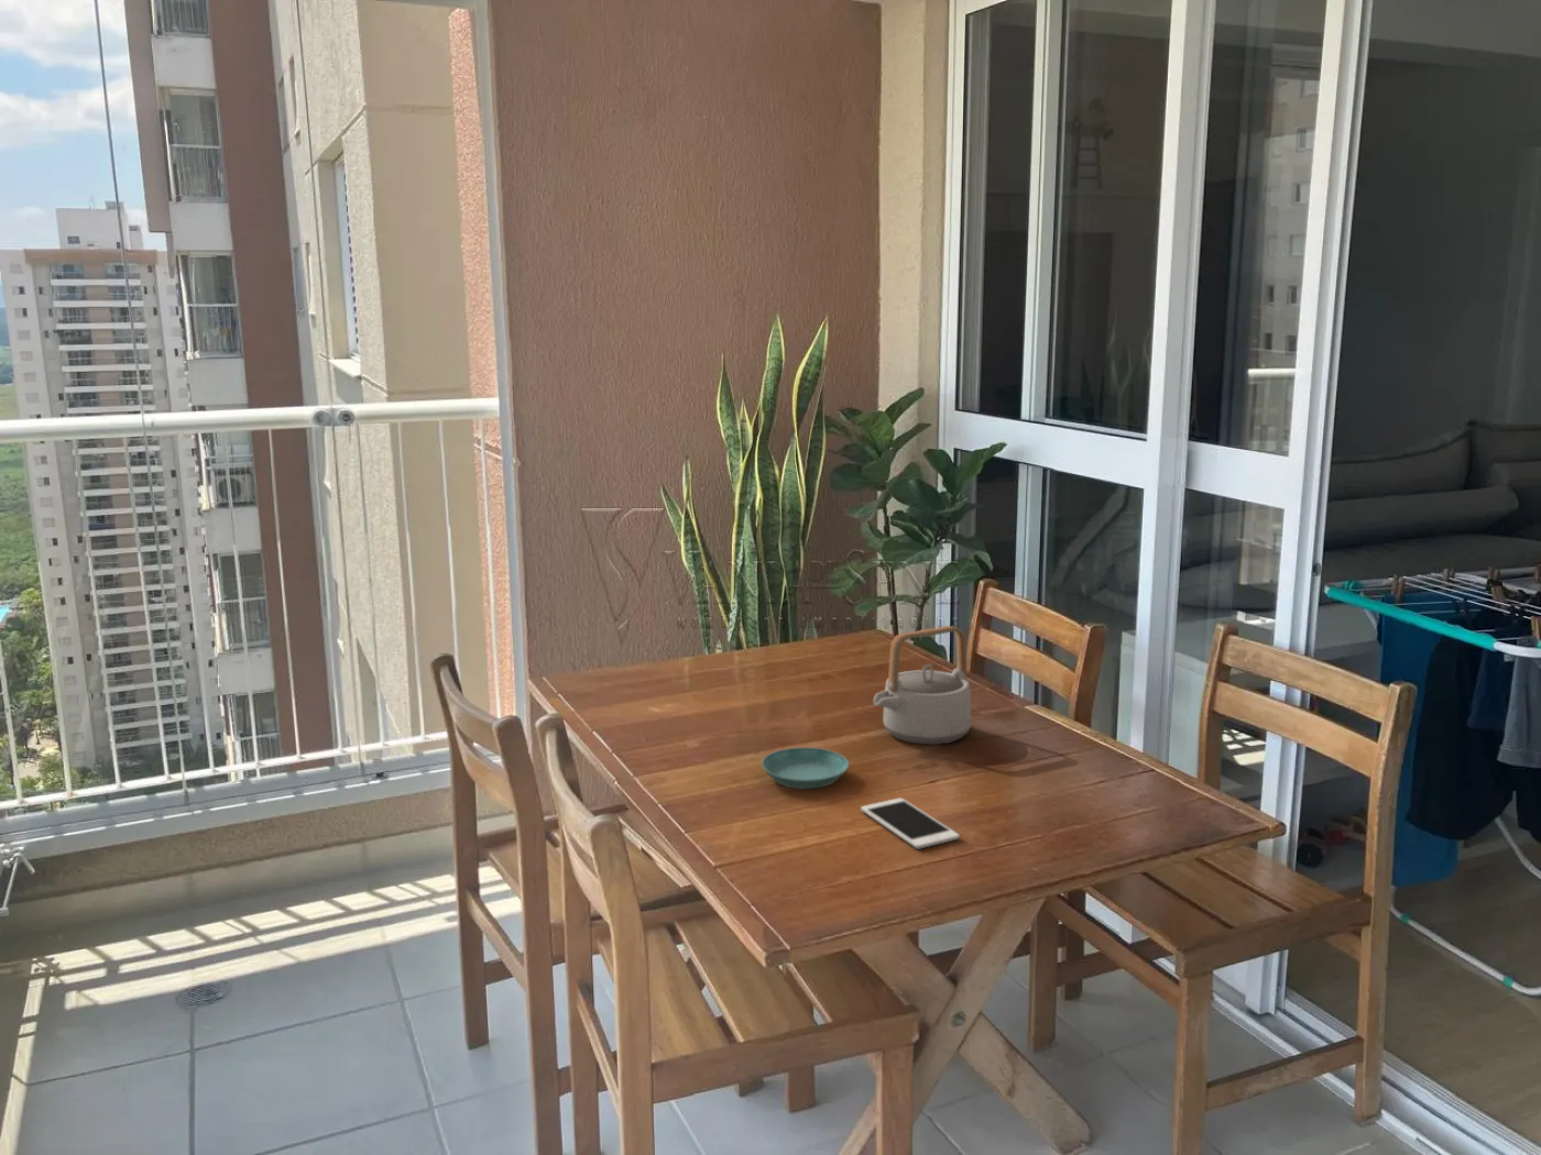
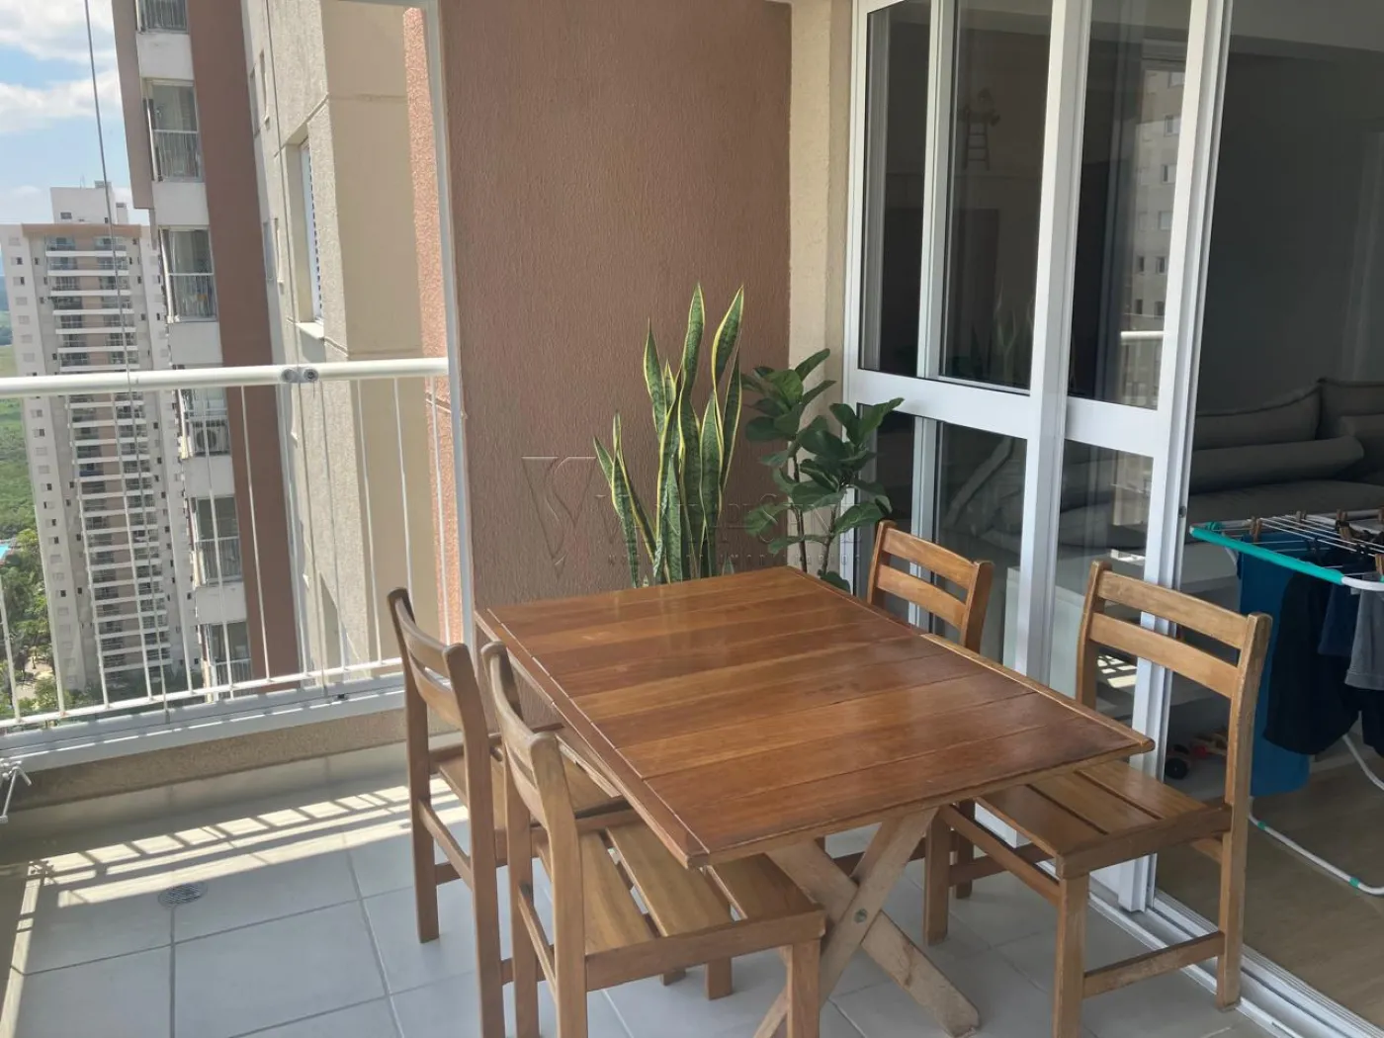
- saucer (804, 769)
- teapot (920, 682)
- cell phone (908, 821)
